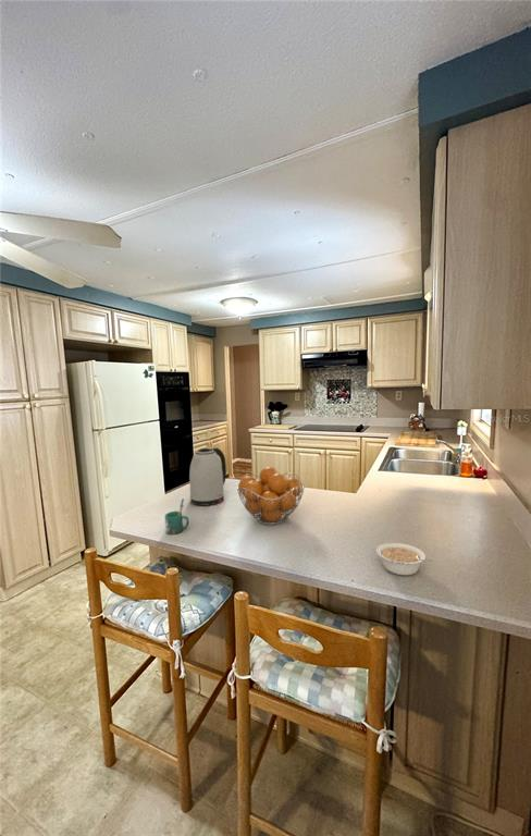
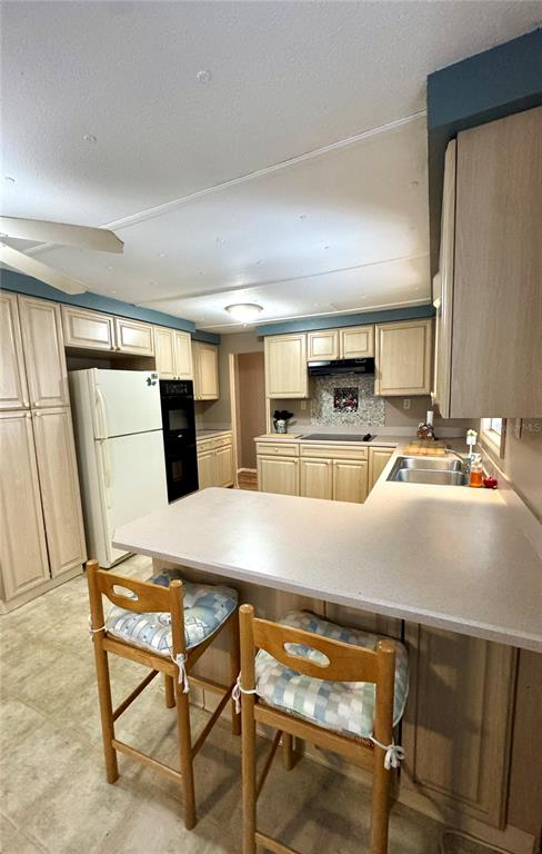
- mug (176, 515)
- fruit basket (270, 494)
- kettle (210, 472)
- legume (402, 558)
